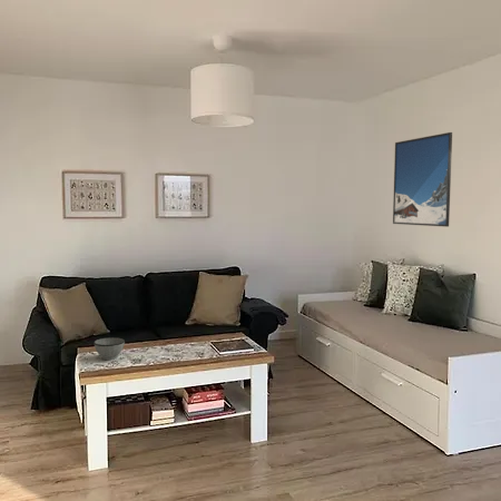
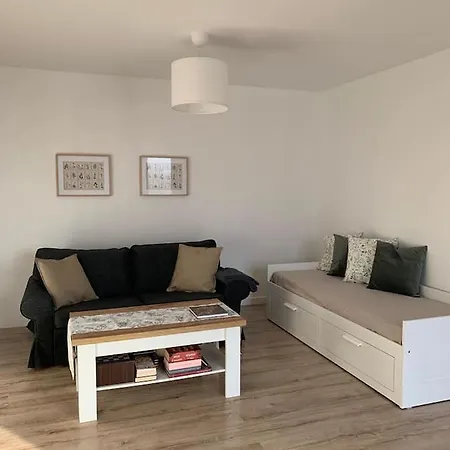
- bowl (109, 350)
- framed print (420, 181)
